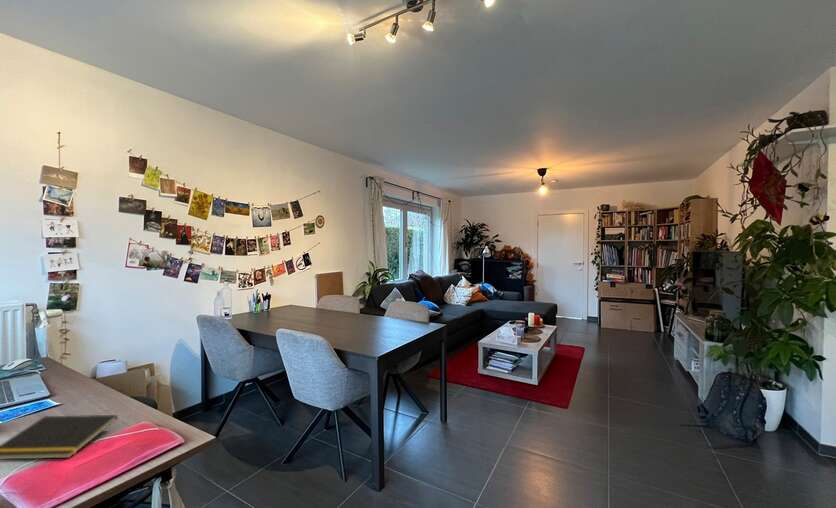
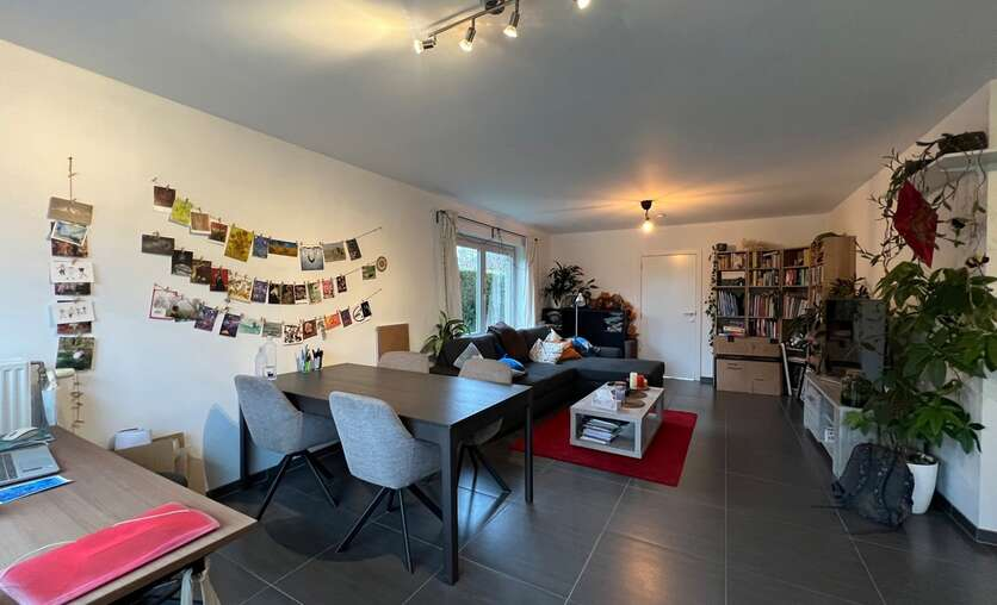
- notepad (56, 435)
